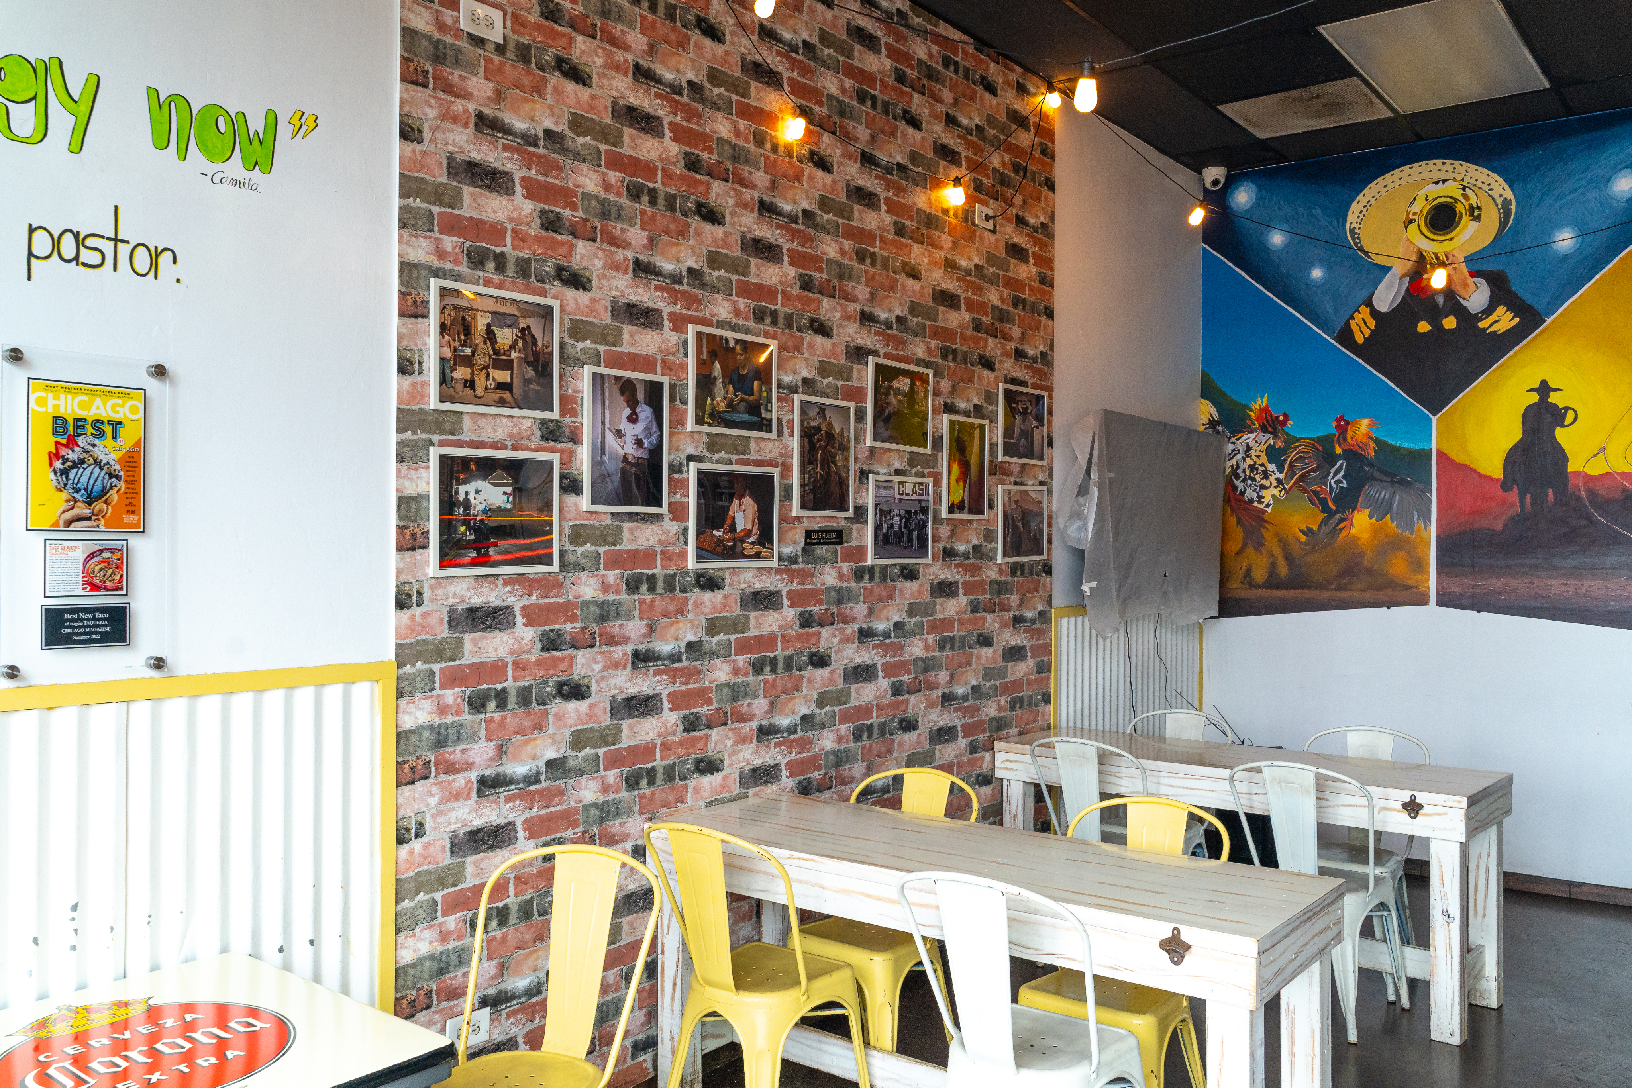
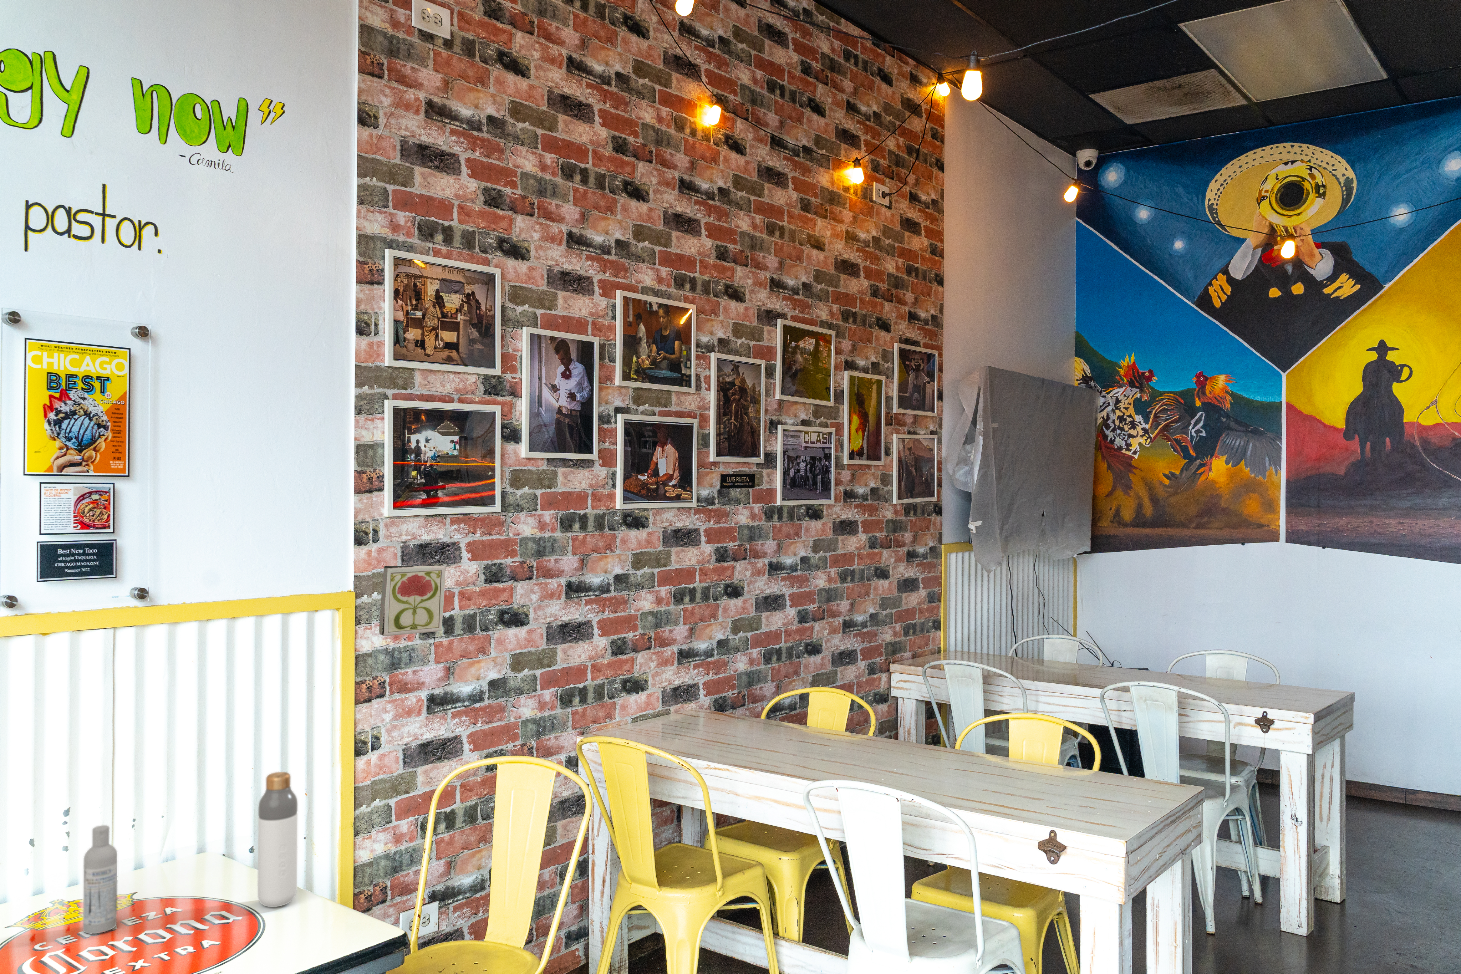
+ decorative tile (413, 599)
+ bottle (278, 838)
+ bottle (100, 877)
